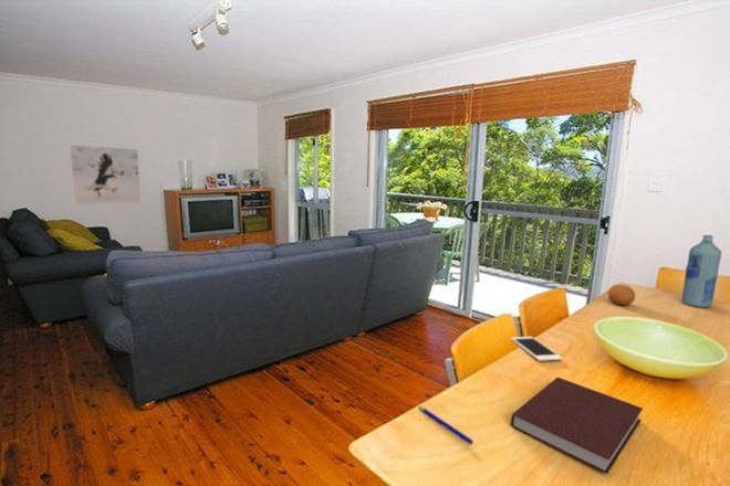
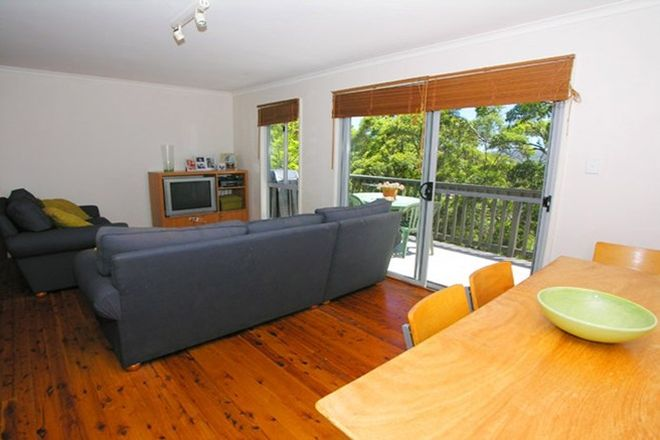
- pen (444, 423)
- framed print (107, 176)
- fruit (620, 294)
- bottle (701, 270)
- cell phone (534, 347)
- notebook (577, 416)
